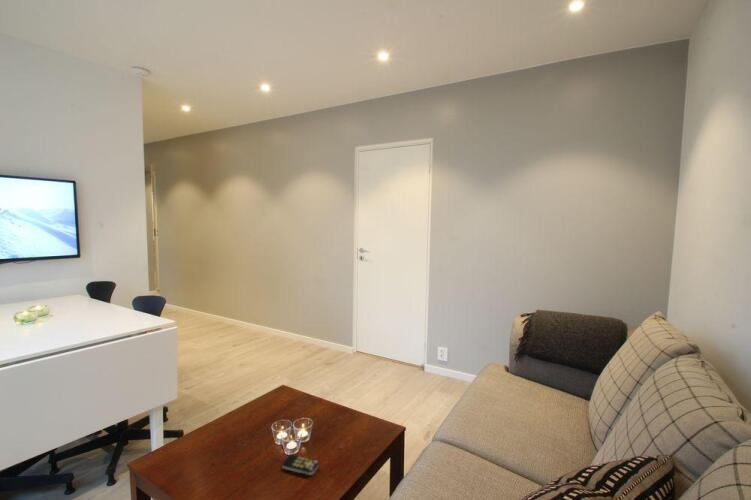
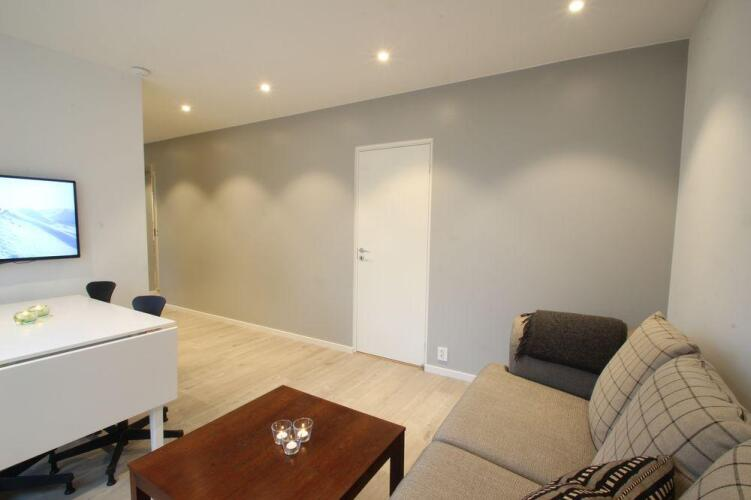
- remote control (300, 464)
